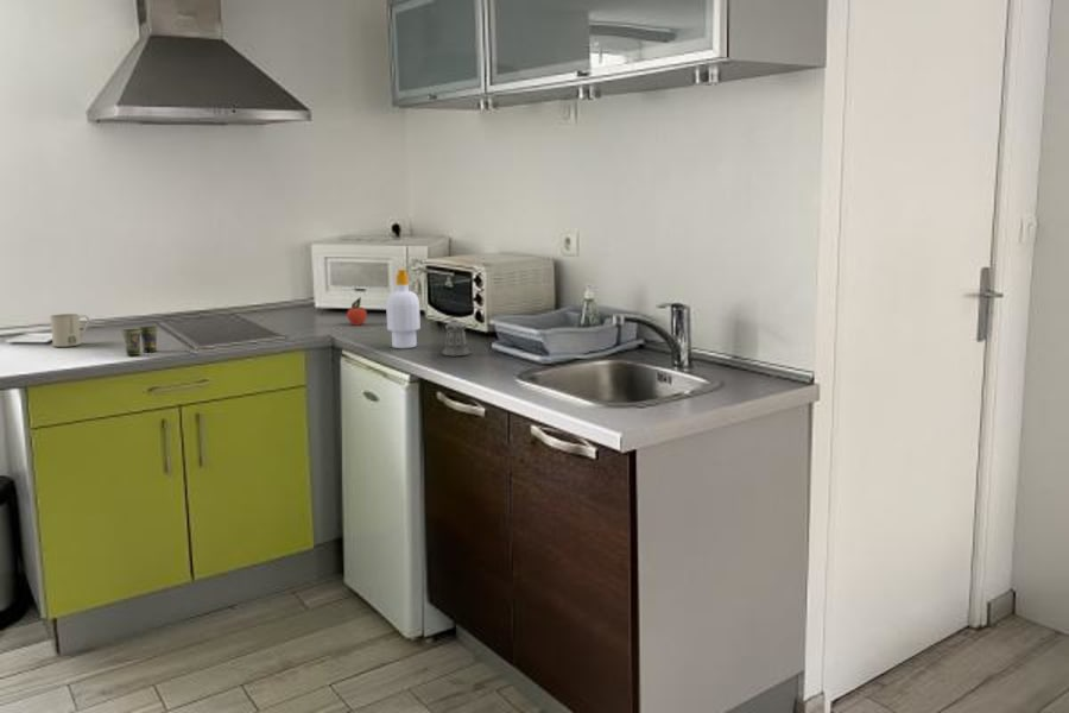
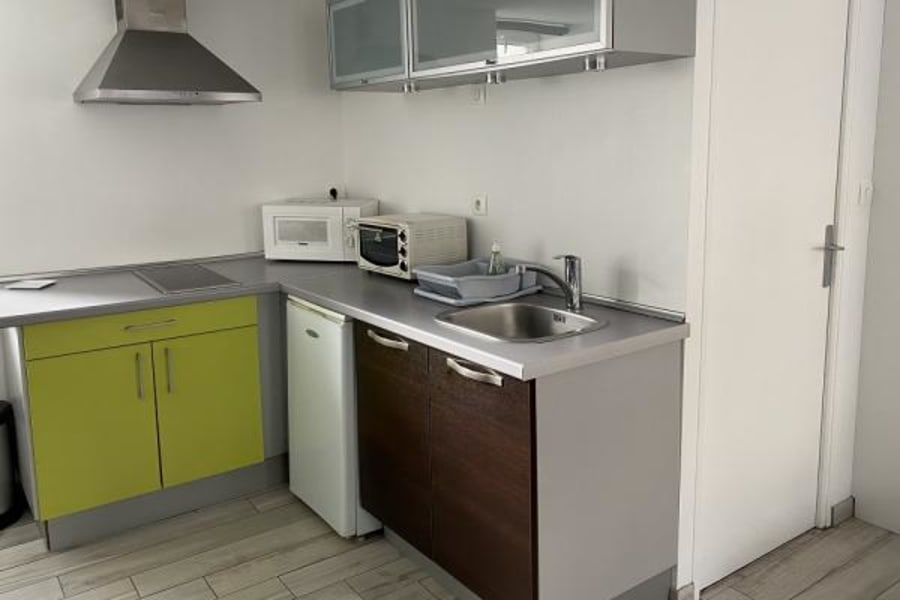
- pepper shaker (456, 337)
- mug (71, 329)
- soap bottle (403, 308)
- cup (139, 340)
- apple (355, 310)
